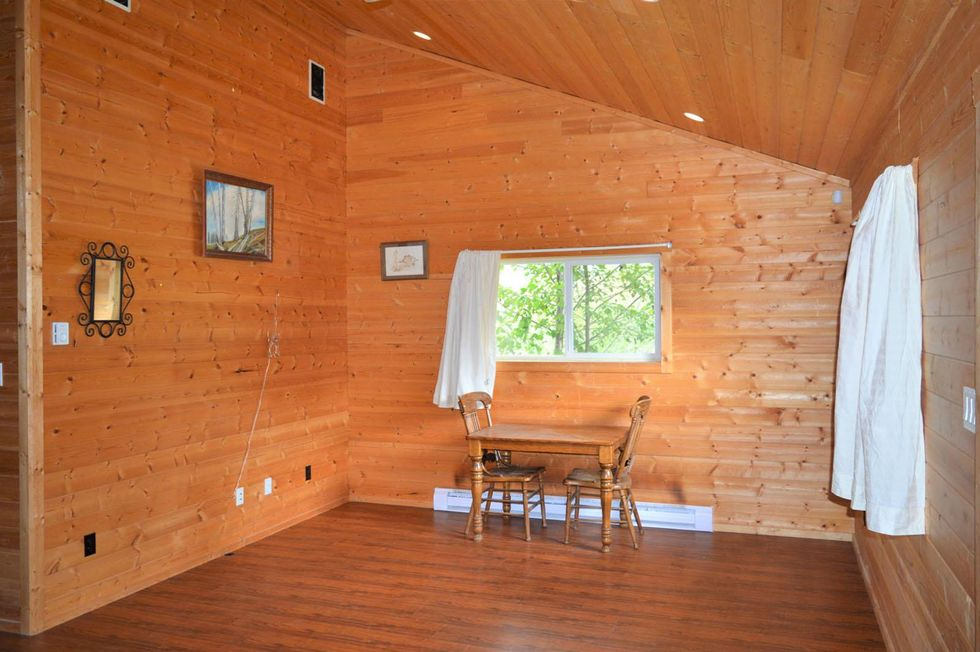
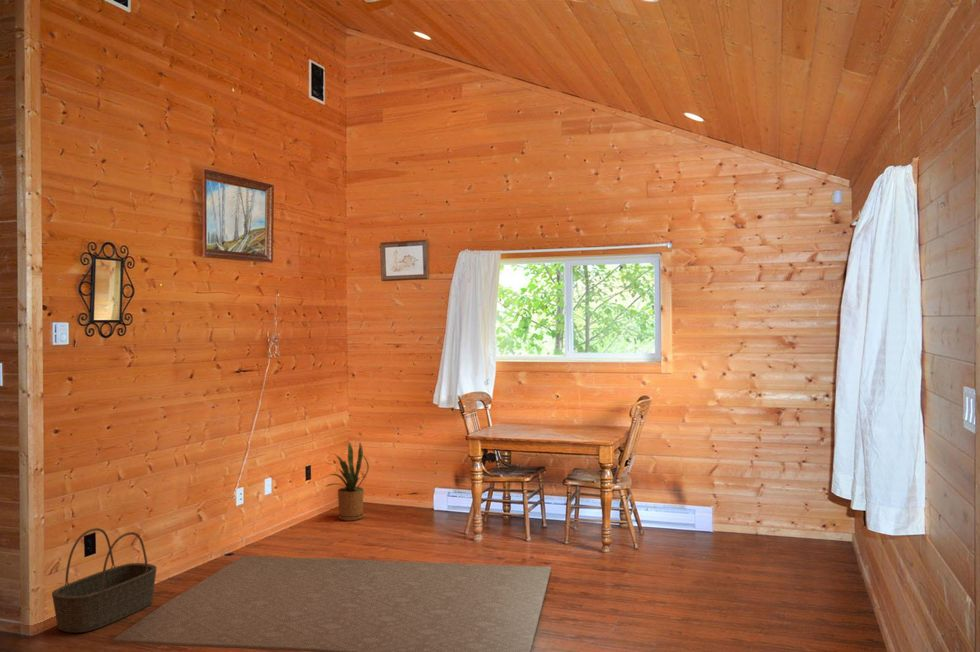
+ house plant (346, 481)
+ basket (106, 573)
+ rug (358, 599)
